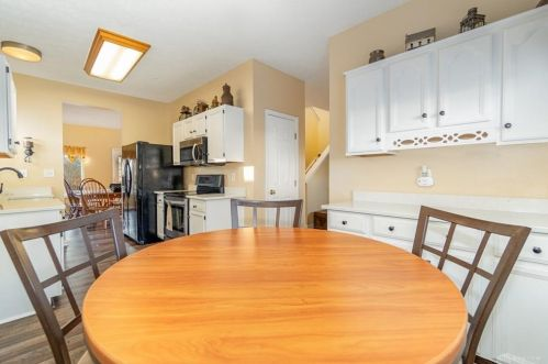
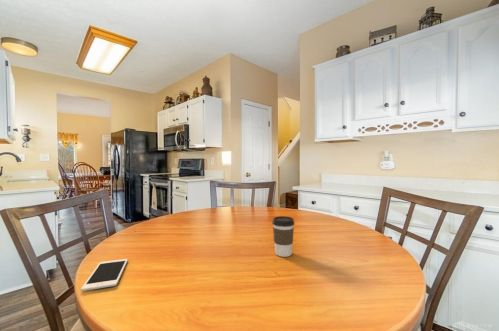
+ cell phone (107, 272)
+ coffee cup (283, 236)
